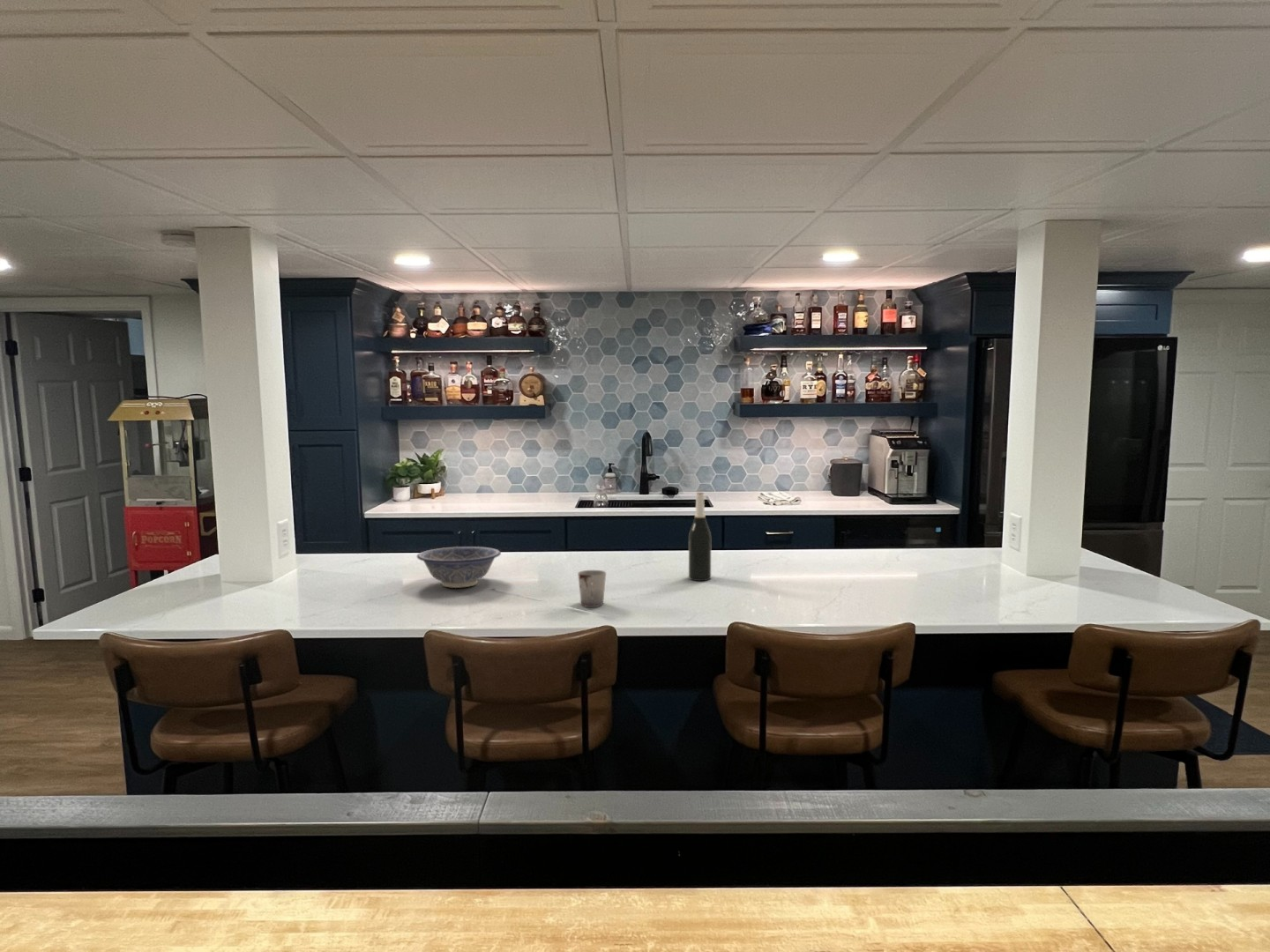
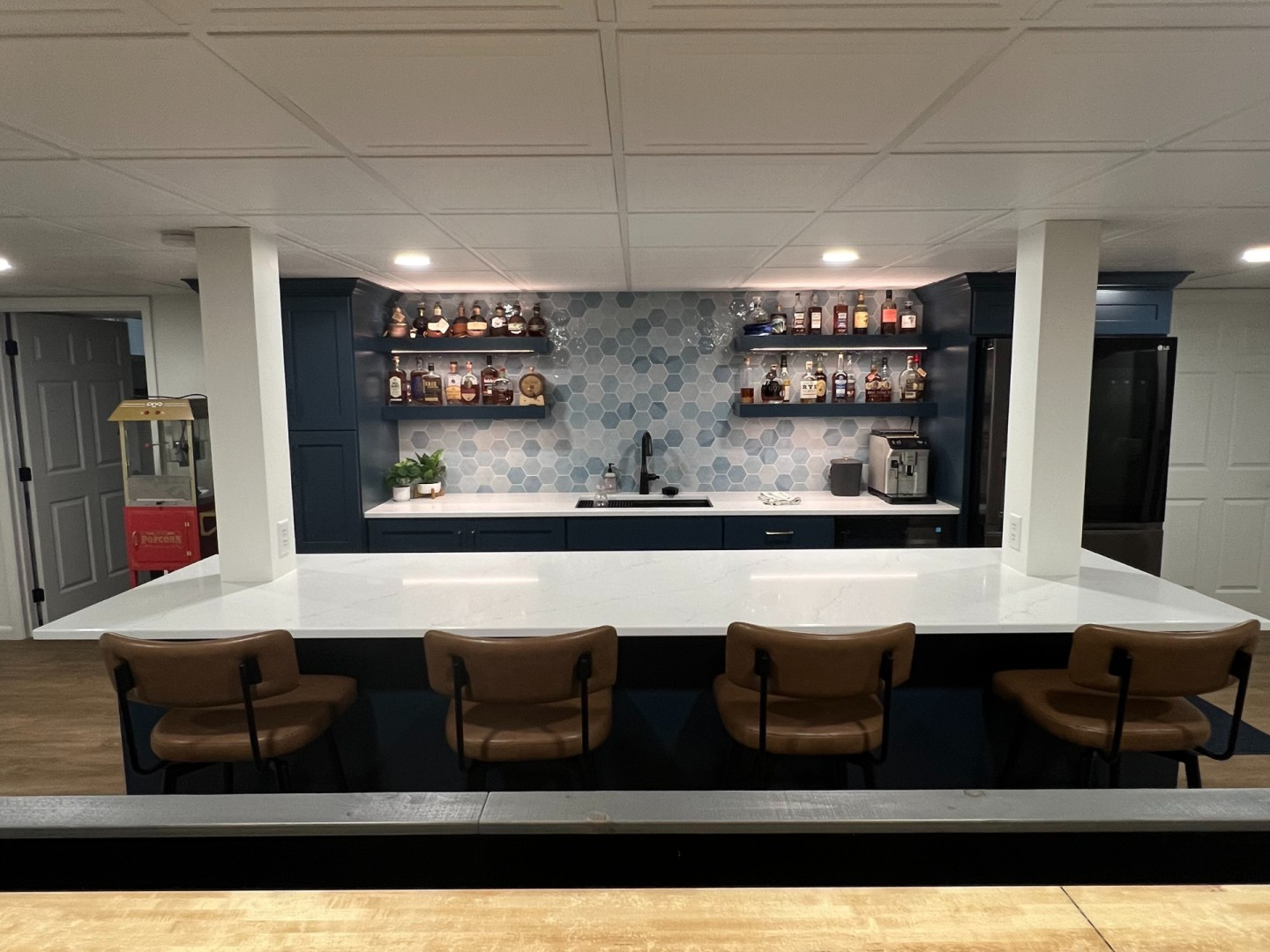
- wine bottle (699, 536)
- cup (592, 590)
- decorative bowl (459, 569)
